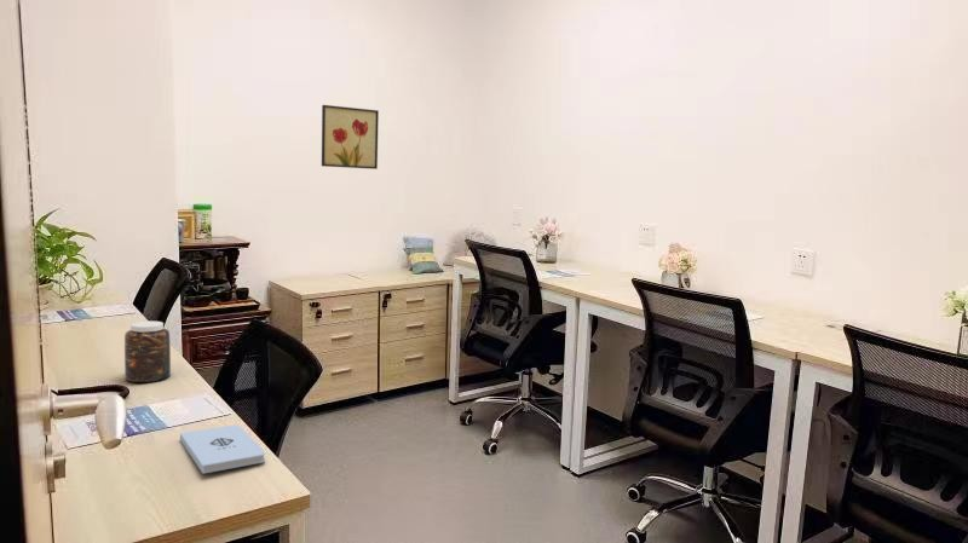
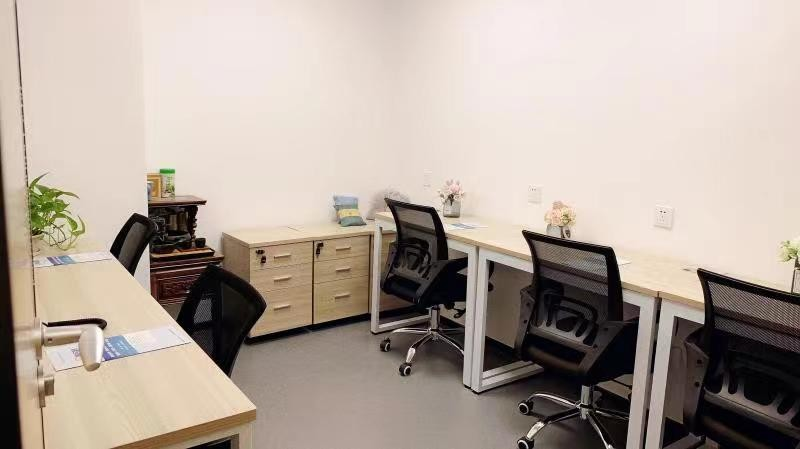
- notepad (221, 446)
- jar (148, 350)
- wall art (350, 138)
